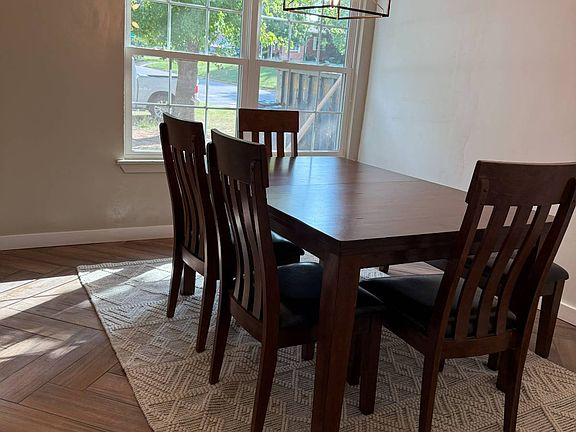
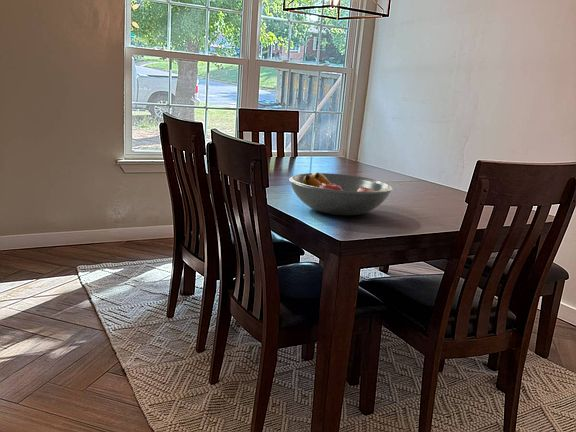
+ fruit bowl (339, 192)
